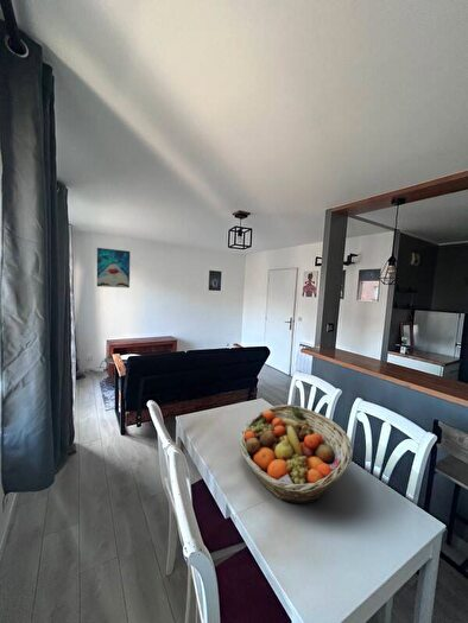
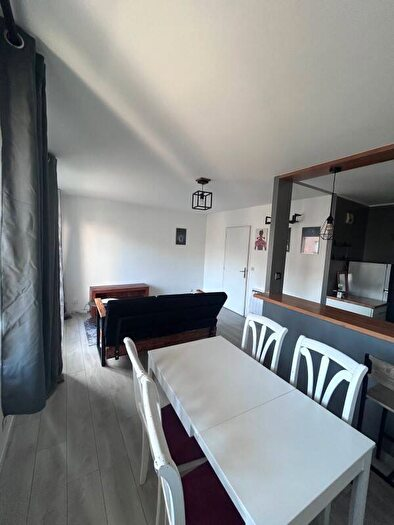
- wall art (113, 268)
- fruit basket (290, 447)
